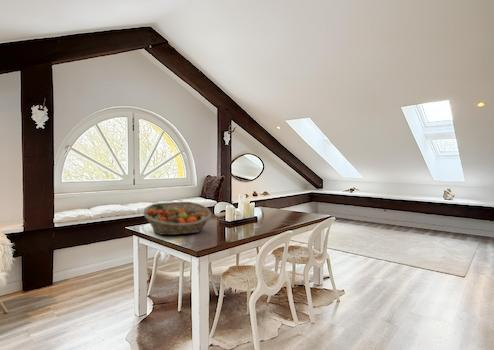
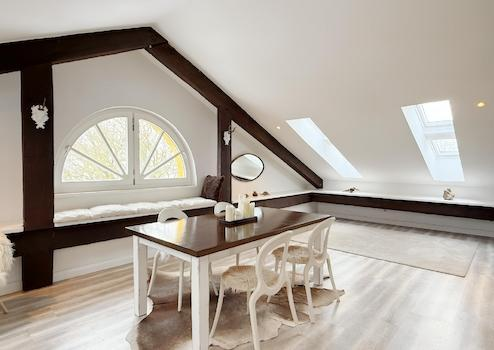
- fruit basket (178, 217)
